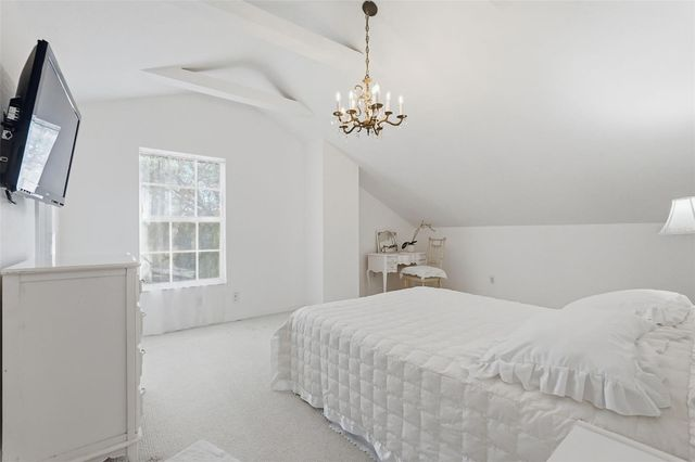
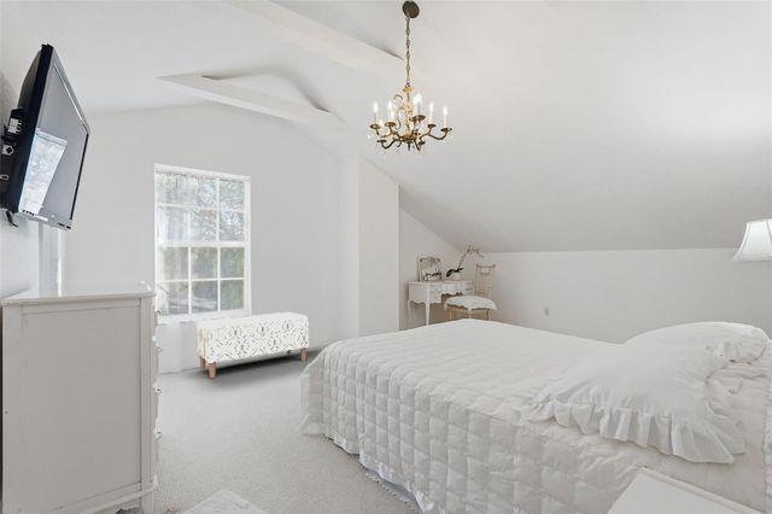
+ bench (255, 341)
